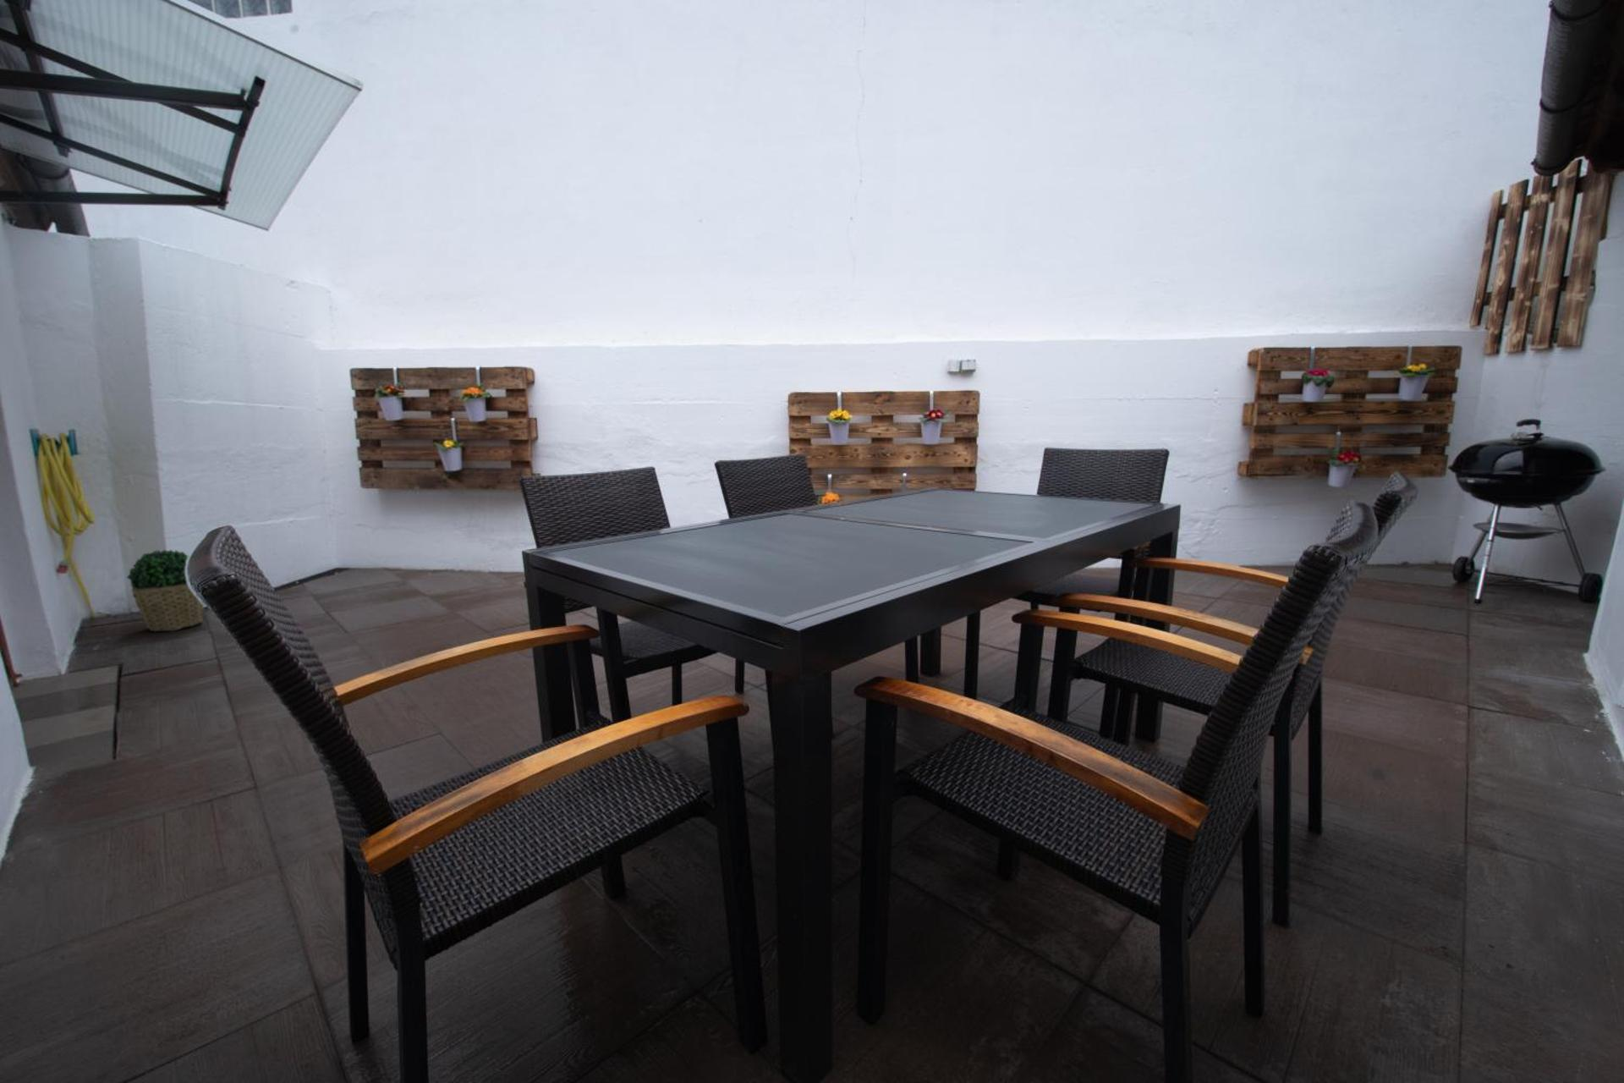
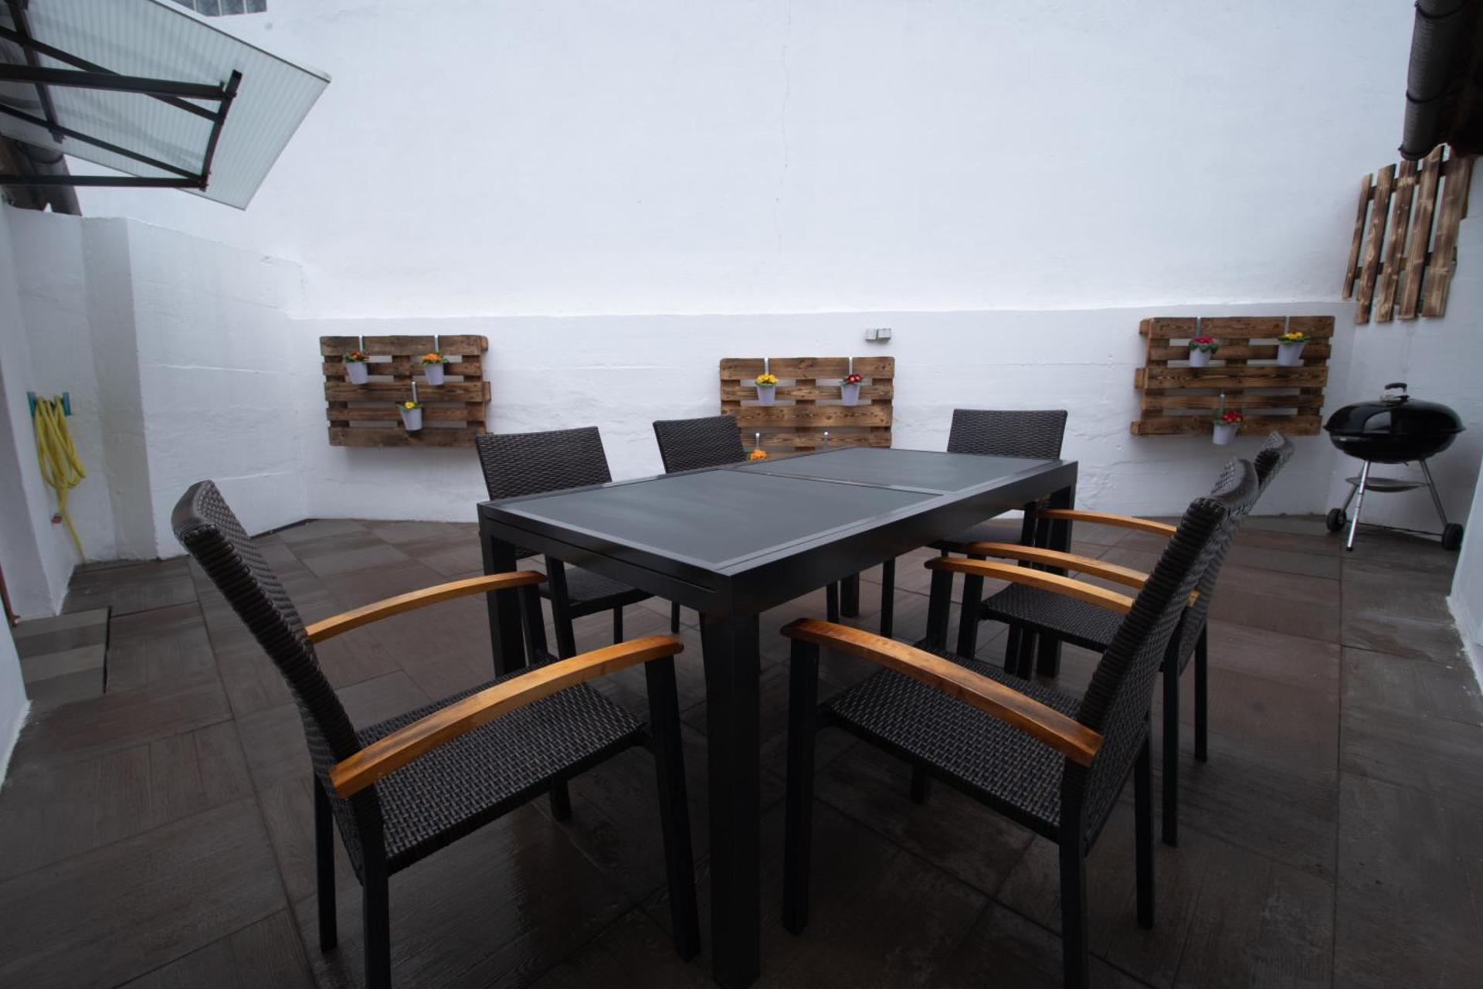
- potted plant (168, 587)
